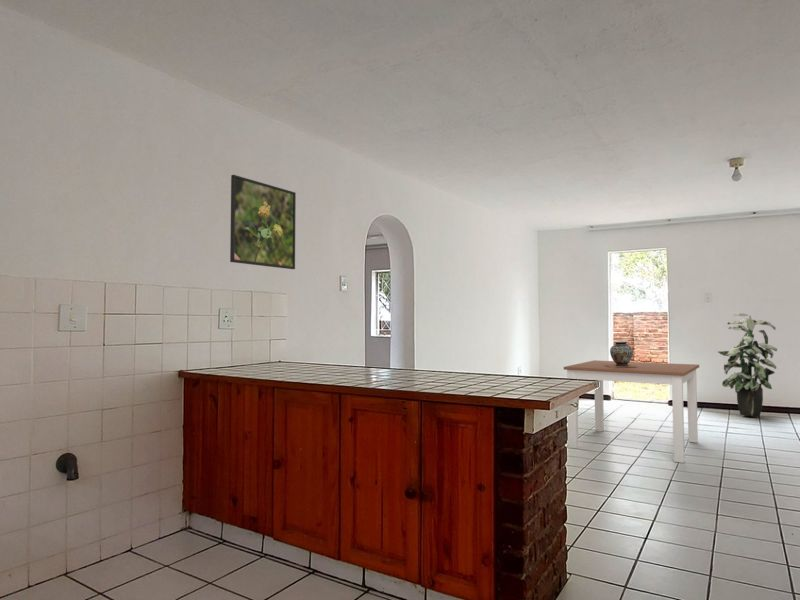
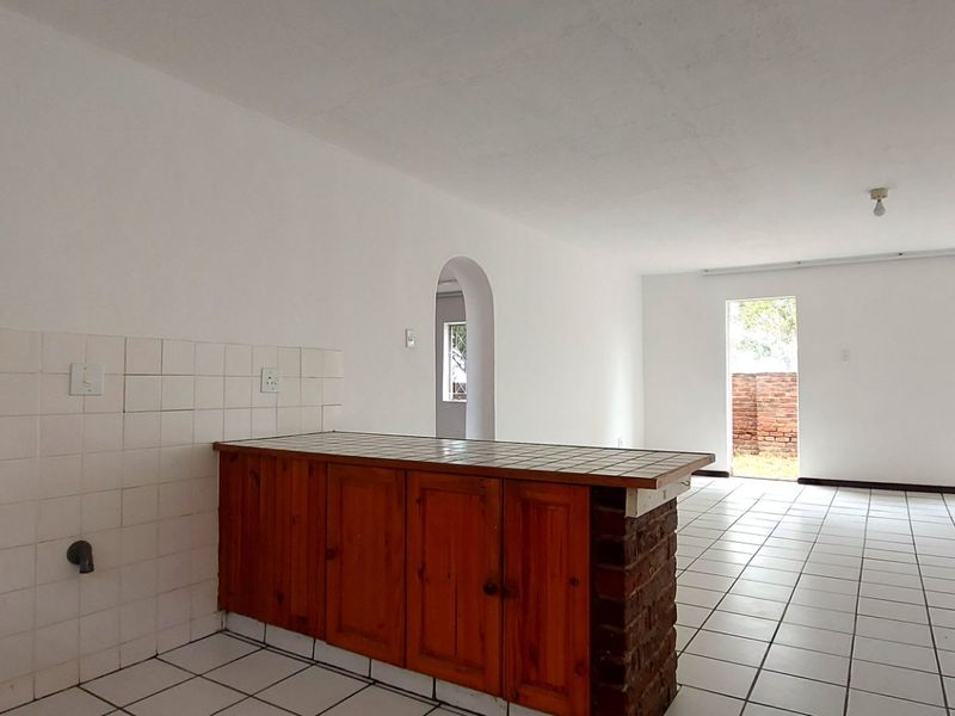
- dining table (637, 382)
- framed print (265, 224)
- indoor plant (746, 364)
- decorative vase (620, 353)
